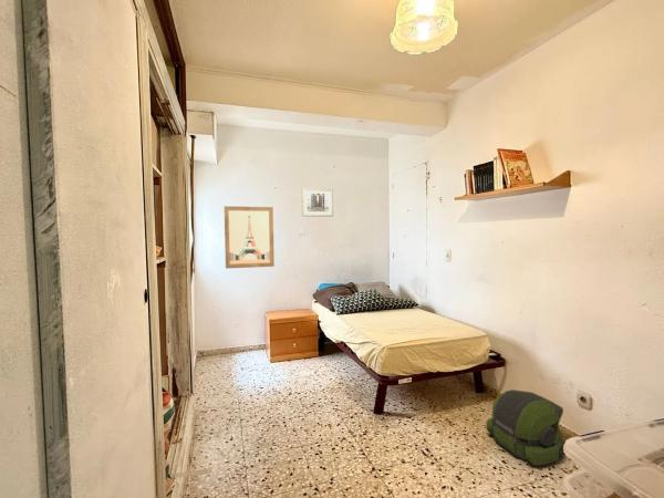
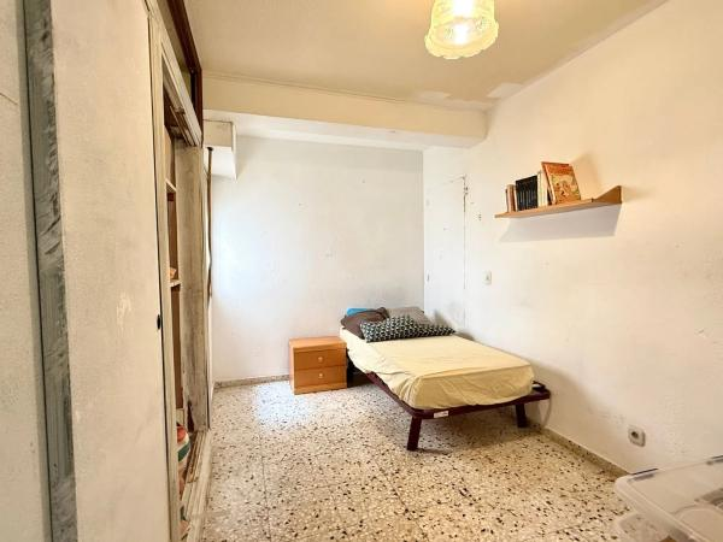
- wall art (249, 237)
- backpack (531, 417)
- wall art (318, 203)
